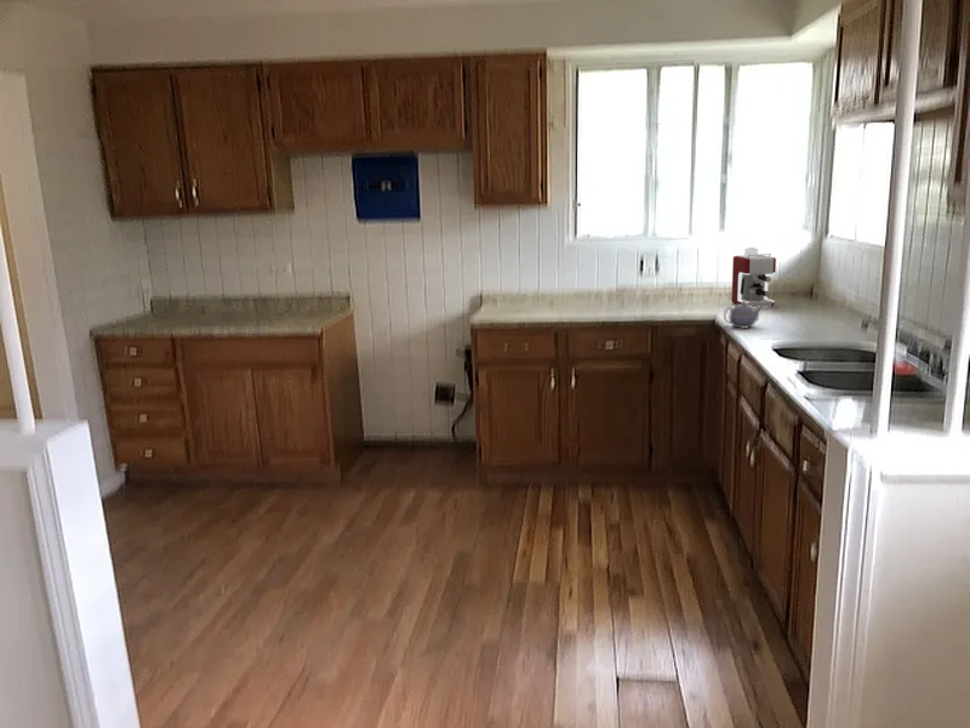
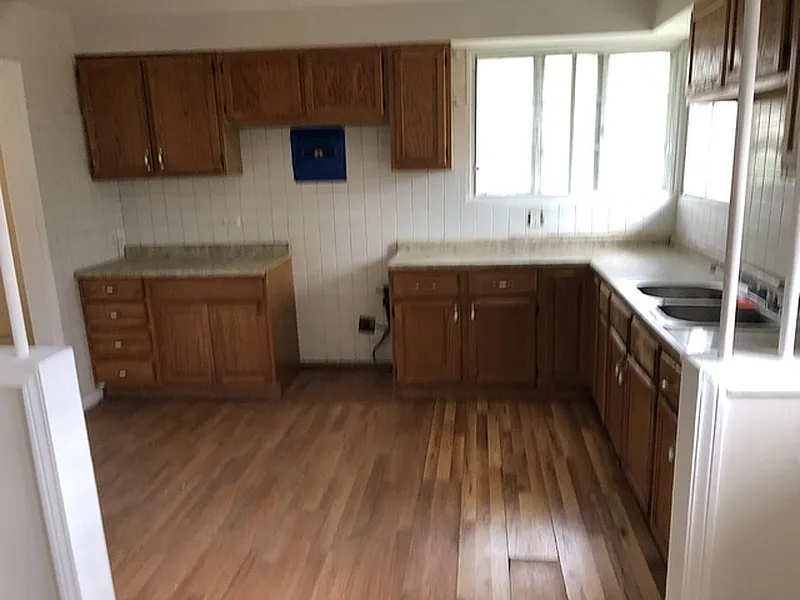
- coffee maker (757, 277)
- teapot (742, 313)
